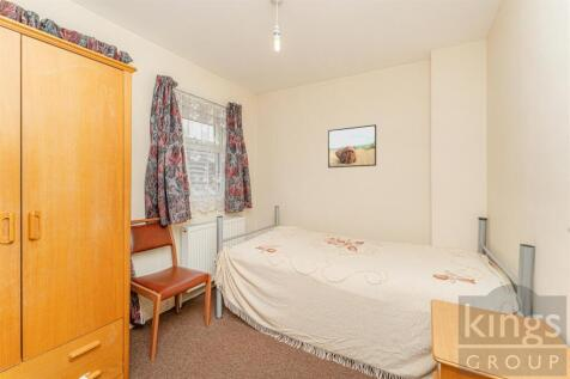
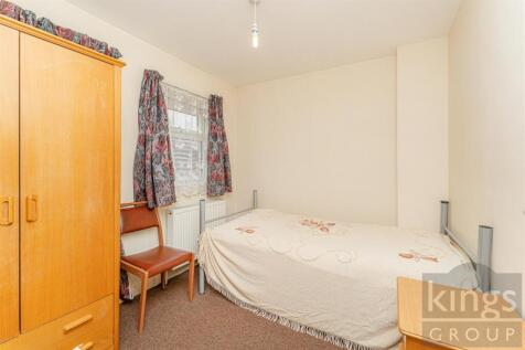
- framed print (351, 147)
